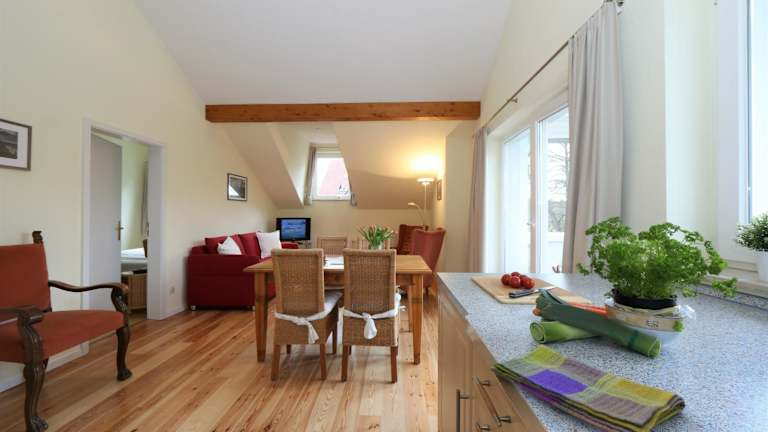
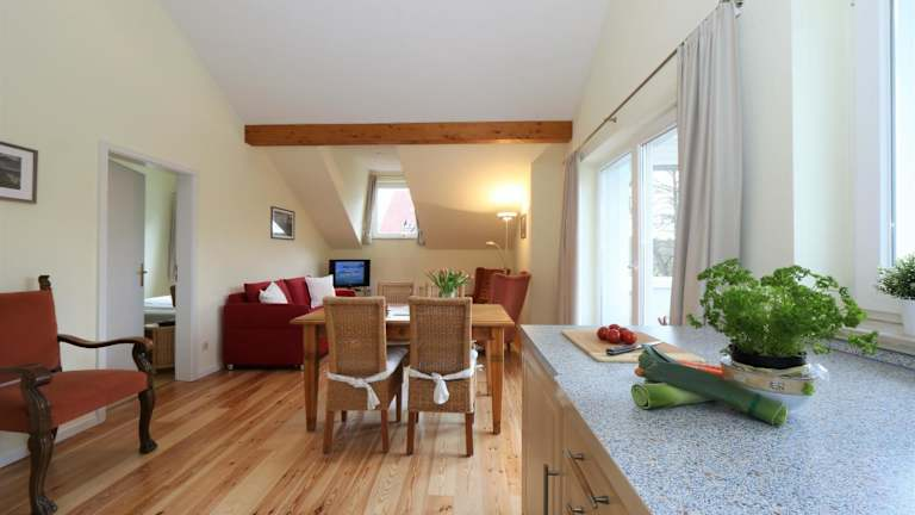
- dish towel (579, 382)
